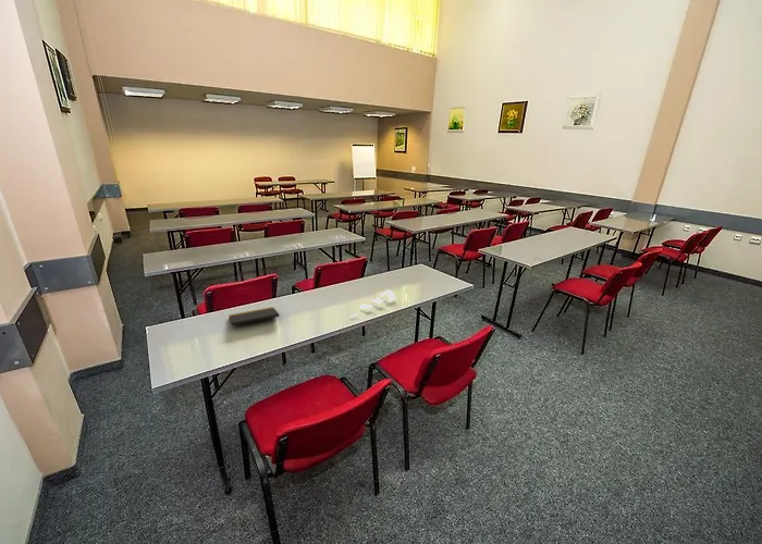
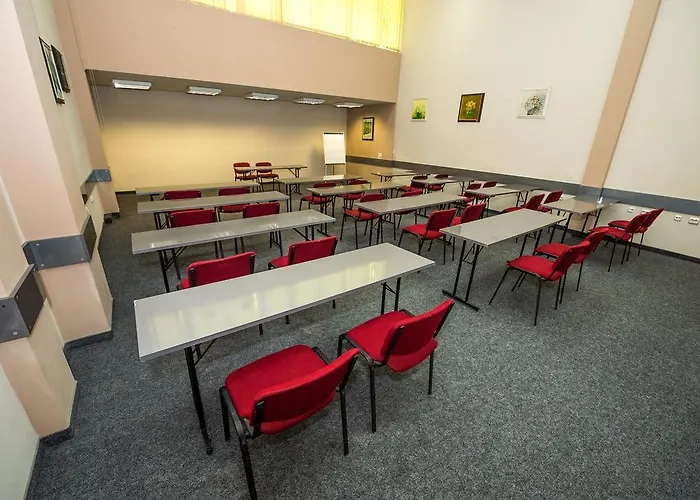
- notepad (254, 316)
- papers (371, 300)
